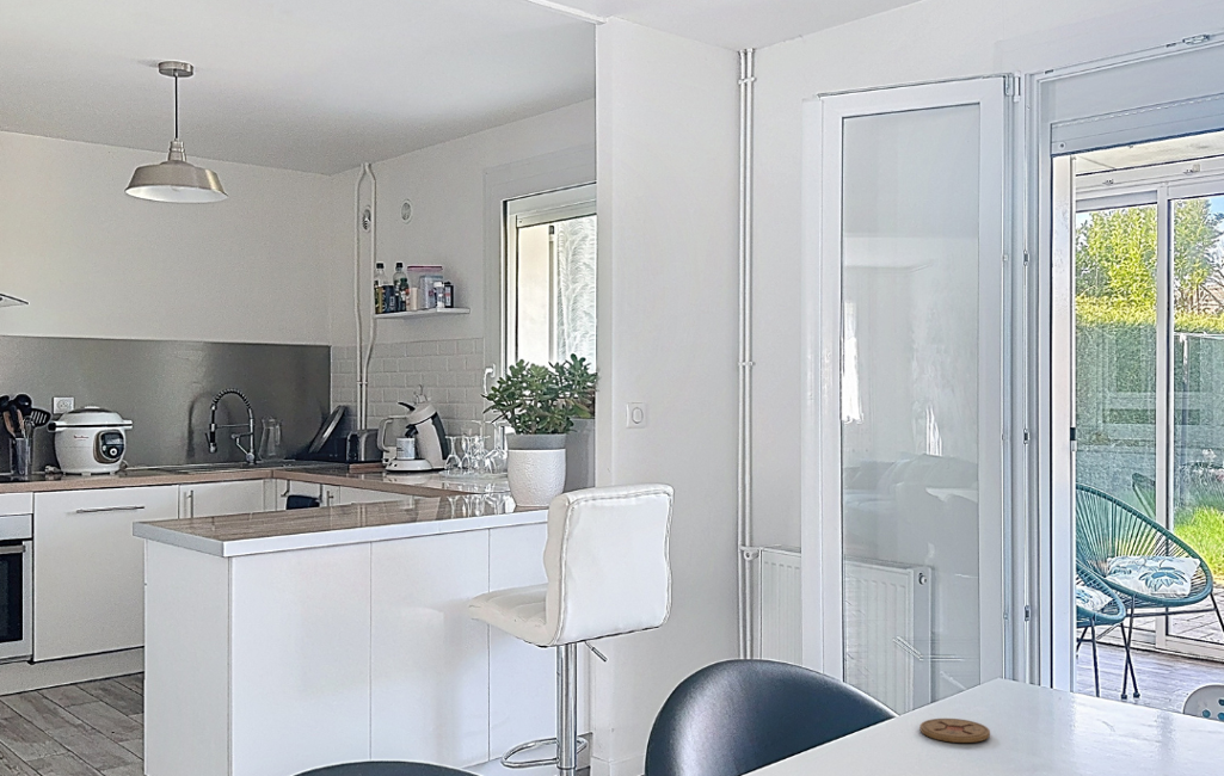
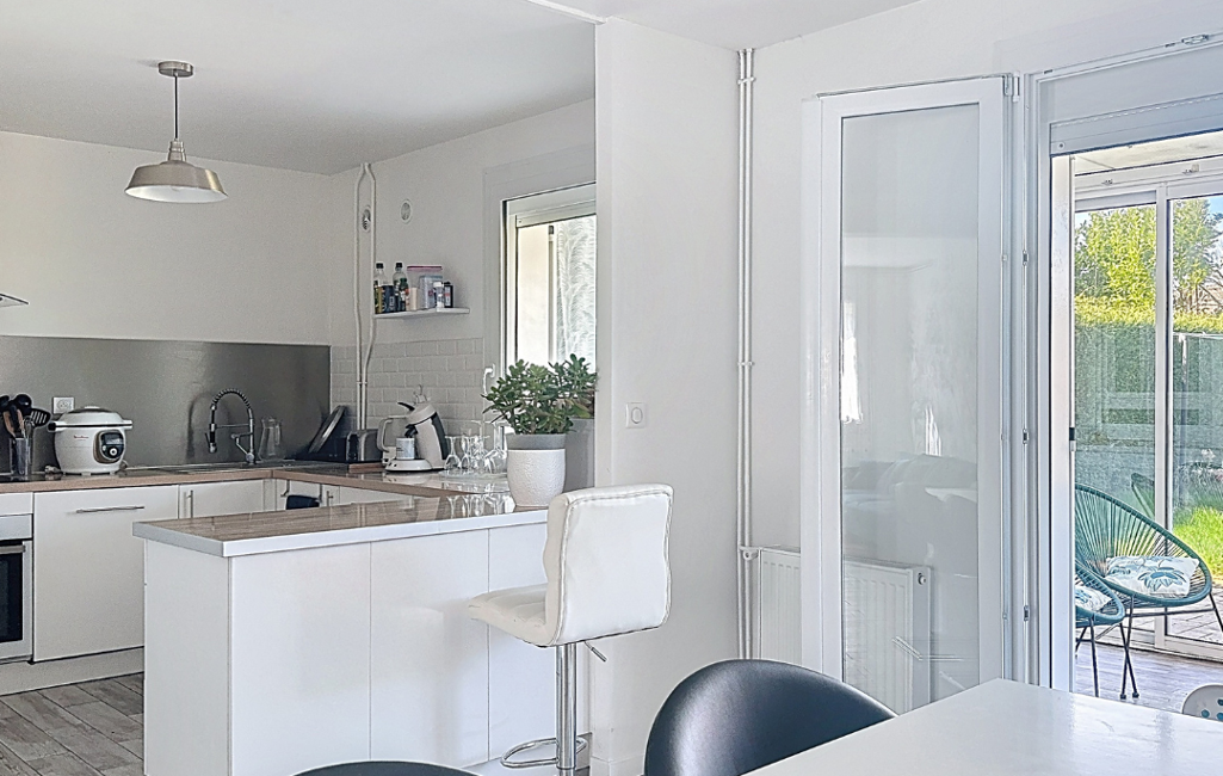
- coaster (954, 729)
